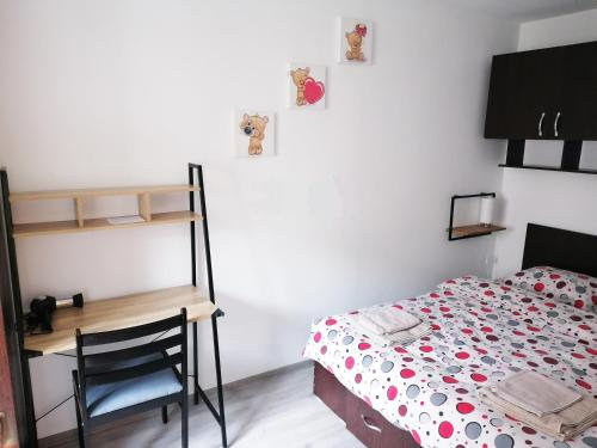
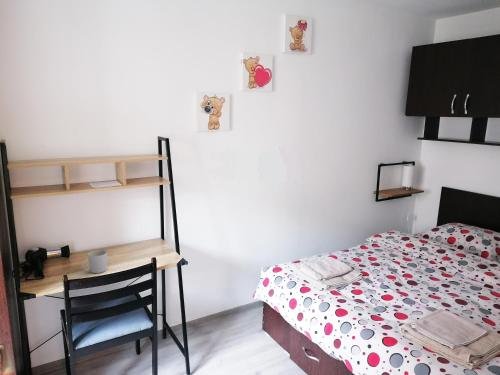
+ mug (94, 262)
